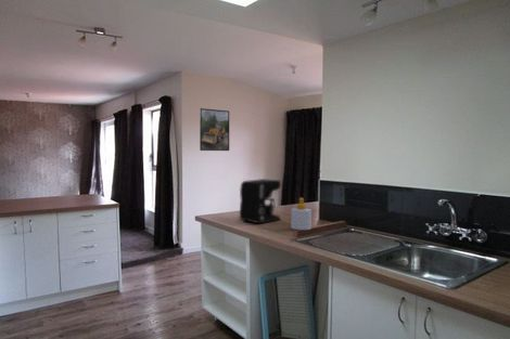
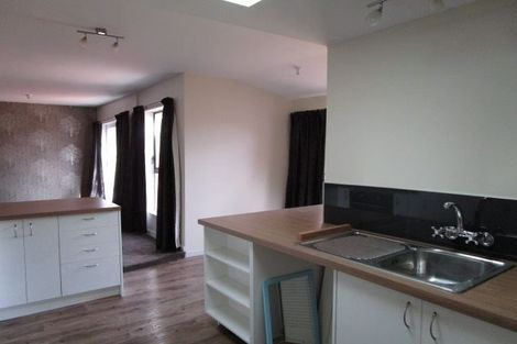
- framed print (215, 130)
- coffee maker (262, 199)
- soap bottle (301, 213)
